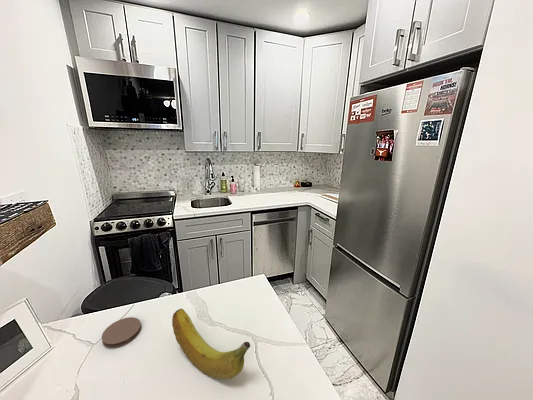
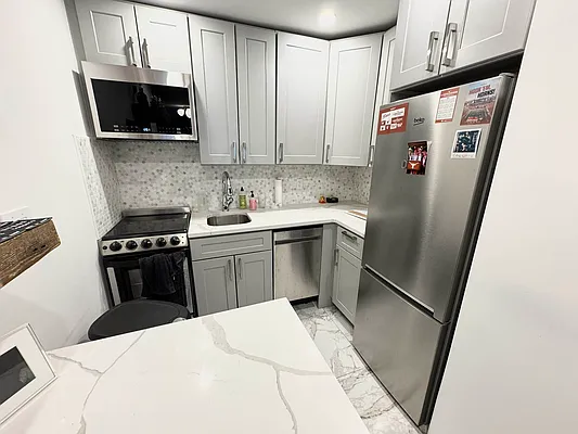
- coaster (122, 331)
- fruit (206, 343)
